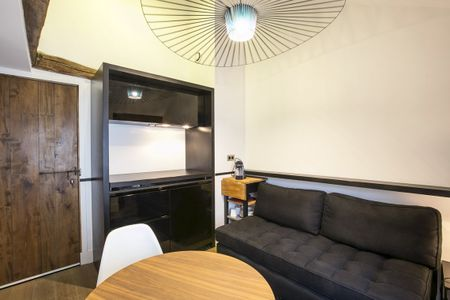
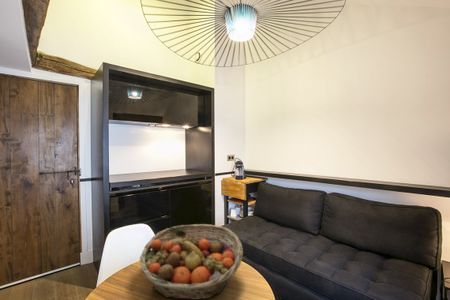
+ fruit basket (192, 257)
